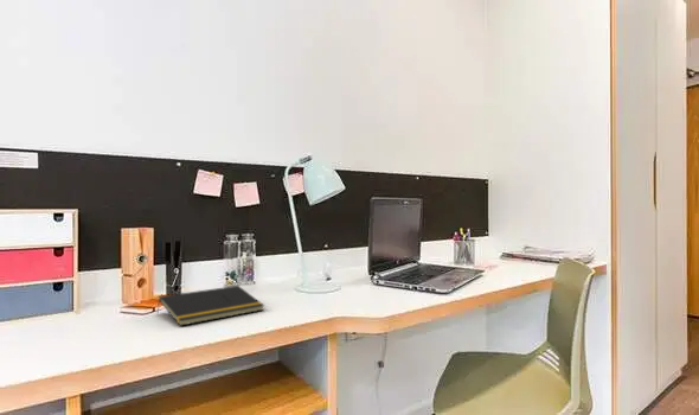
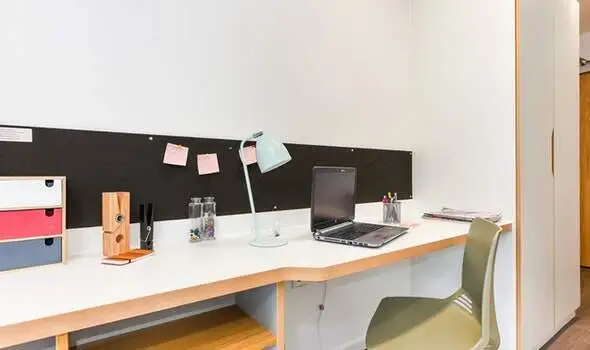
- notepad (212, 302)
